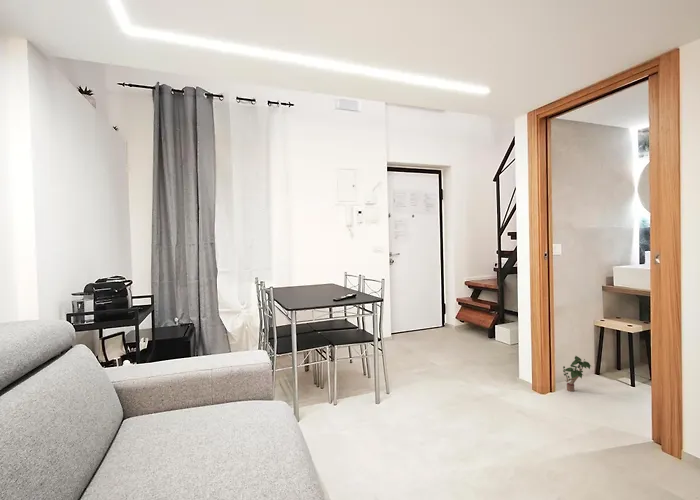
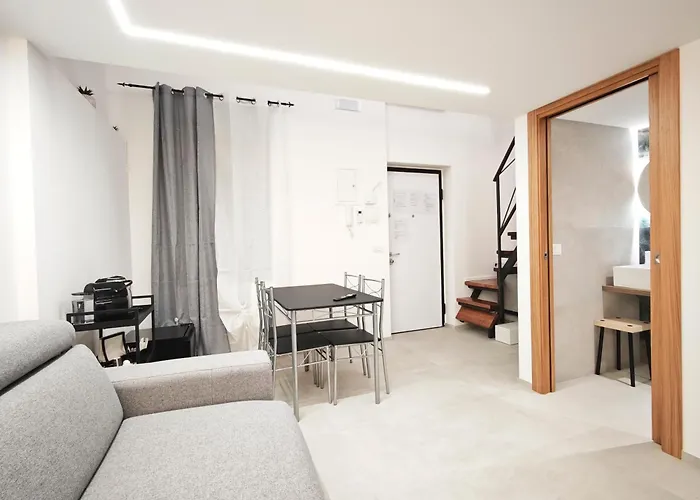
- potted plant (579, 373)
